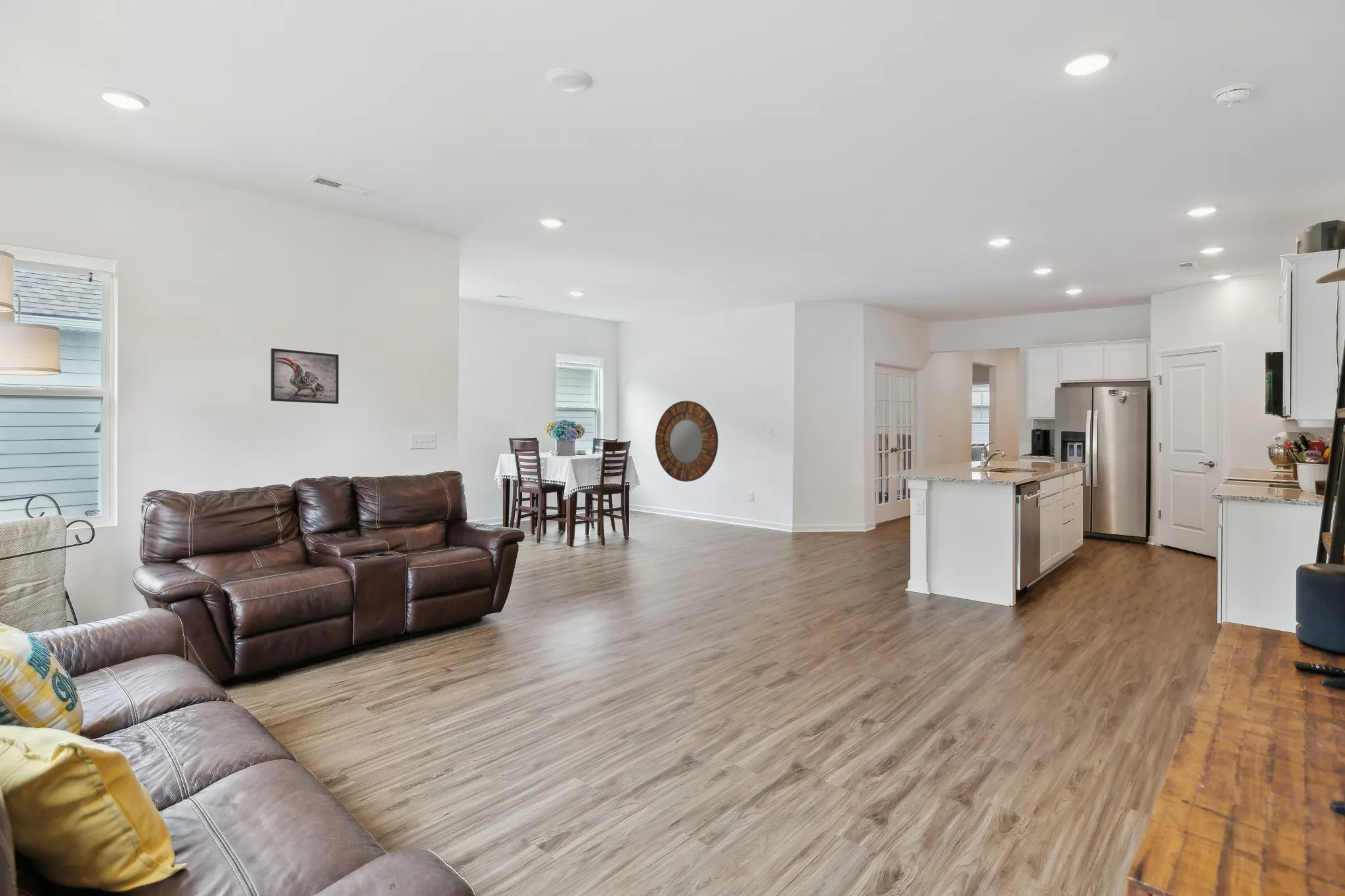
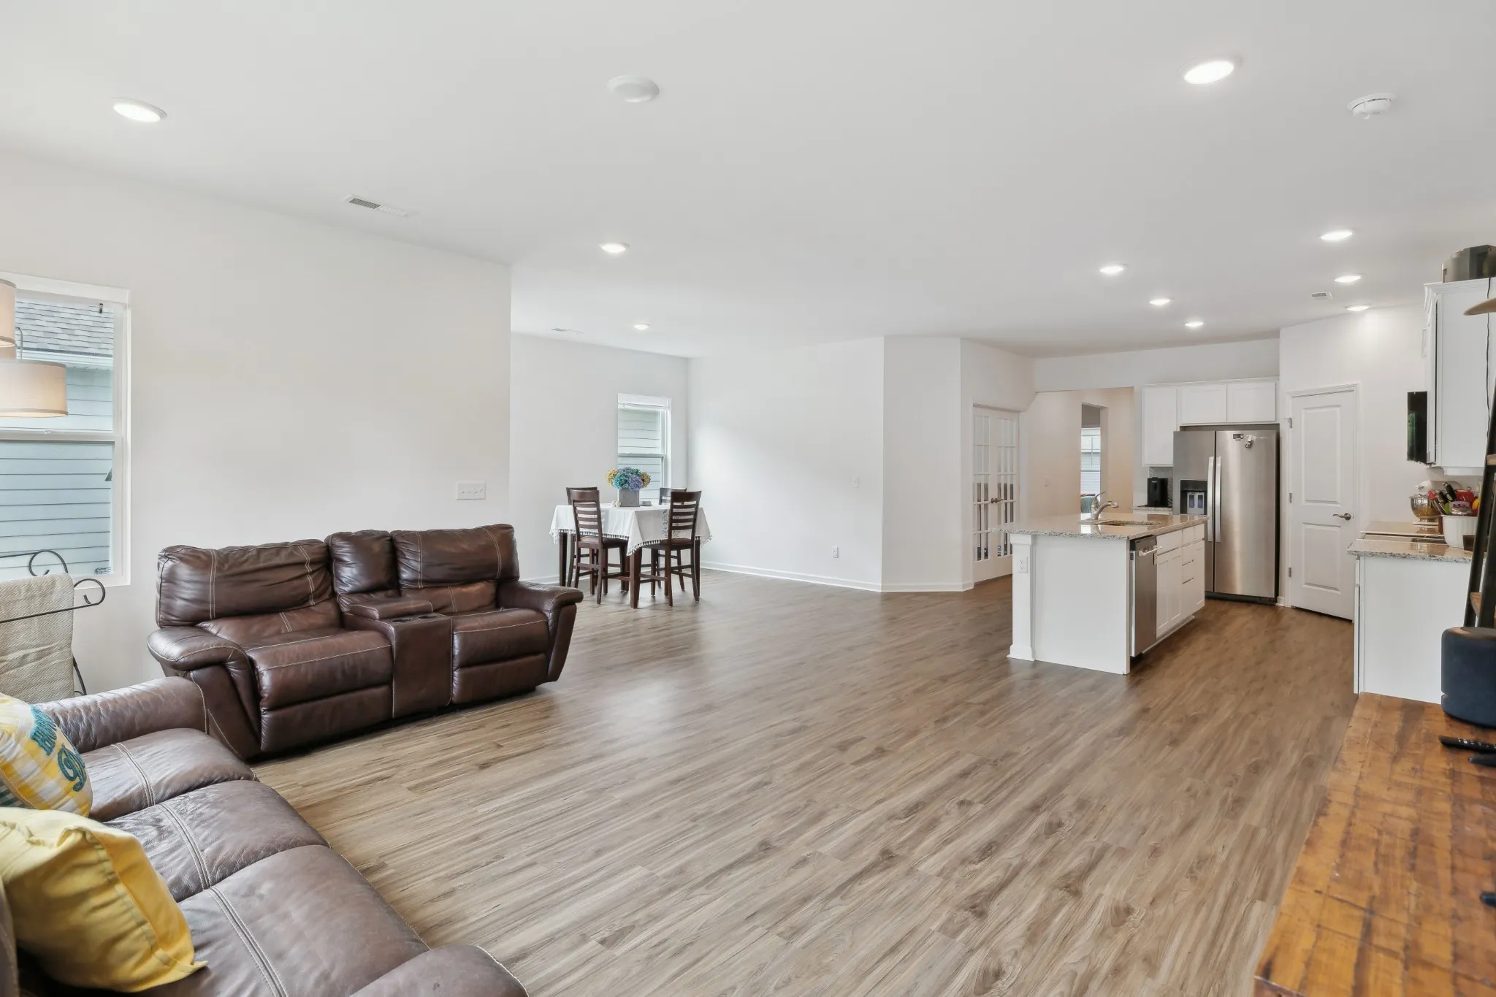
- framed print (305, 377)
- home mirror (685, 441)
